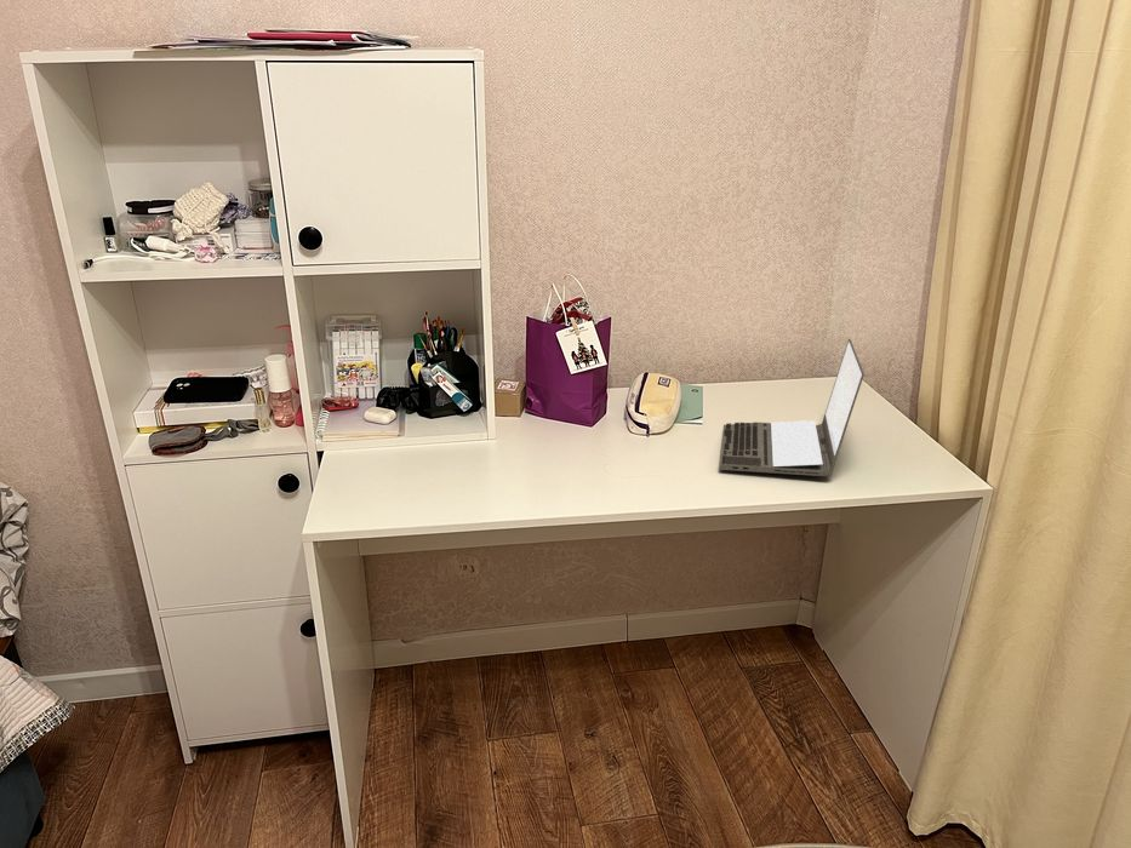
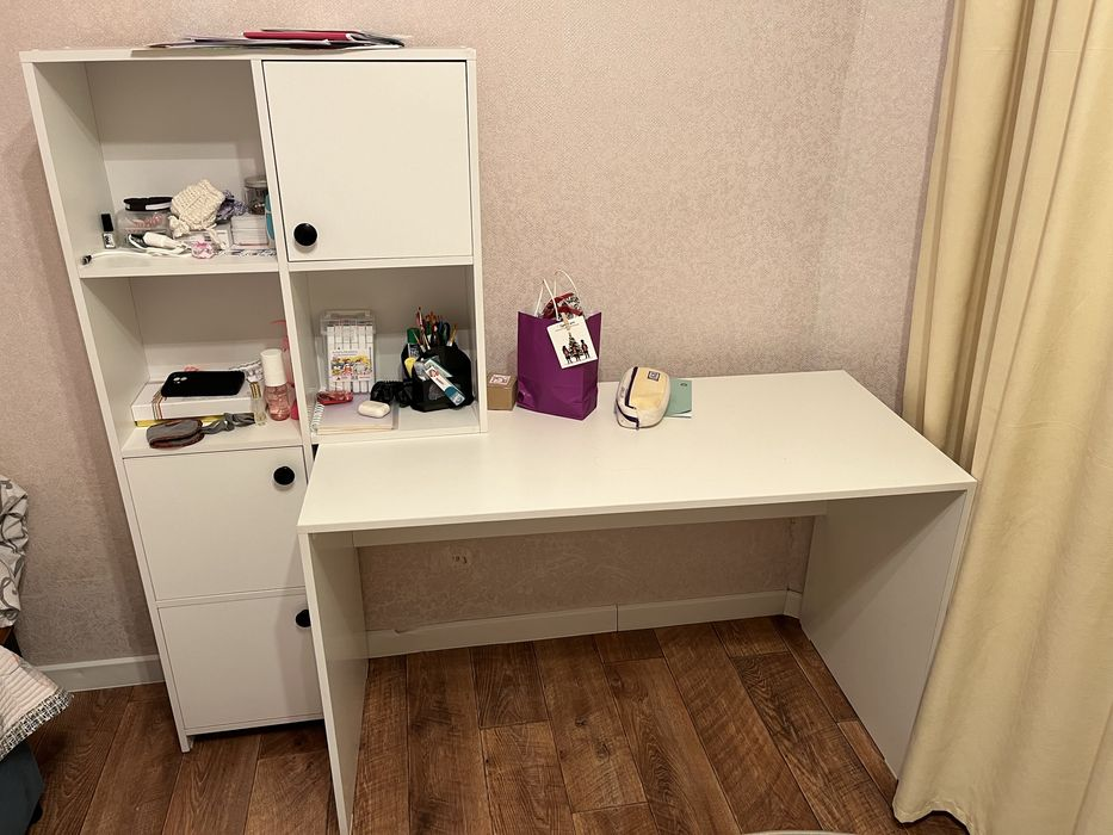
- laptop (787, 422)
